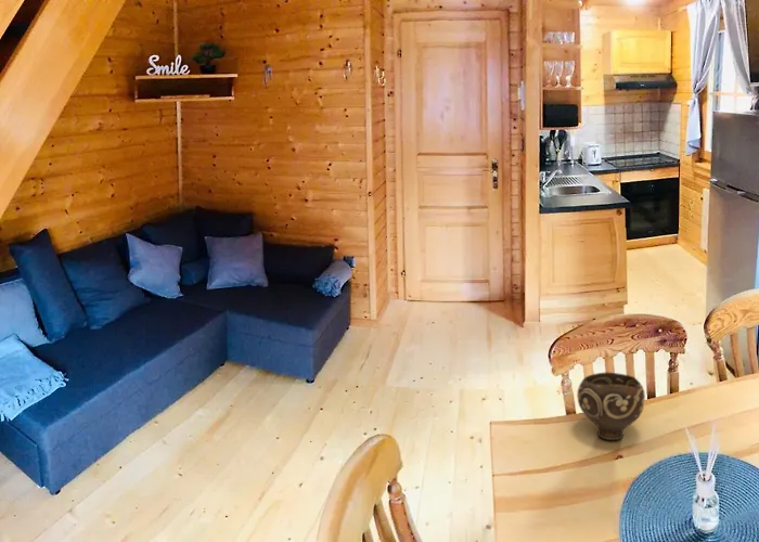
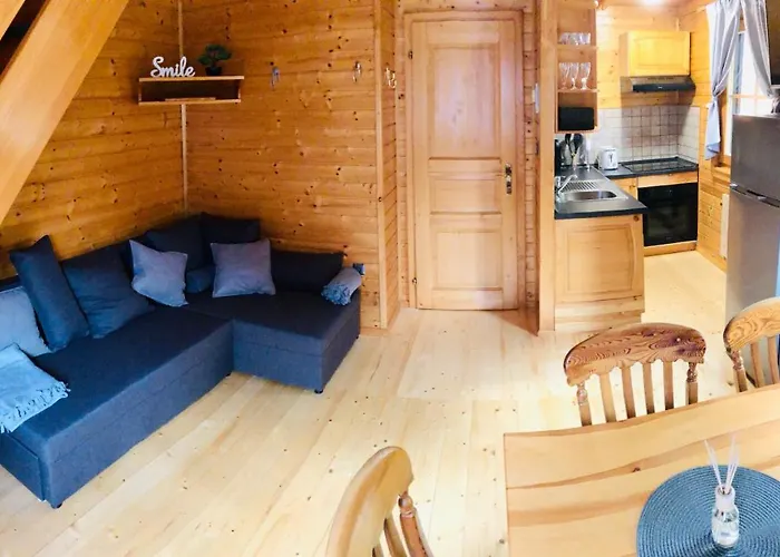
- bowl (610, 405)
